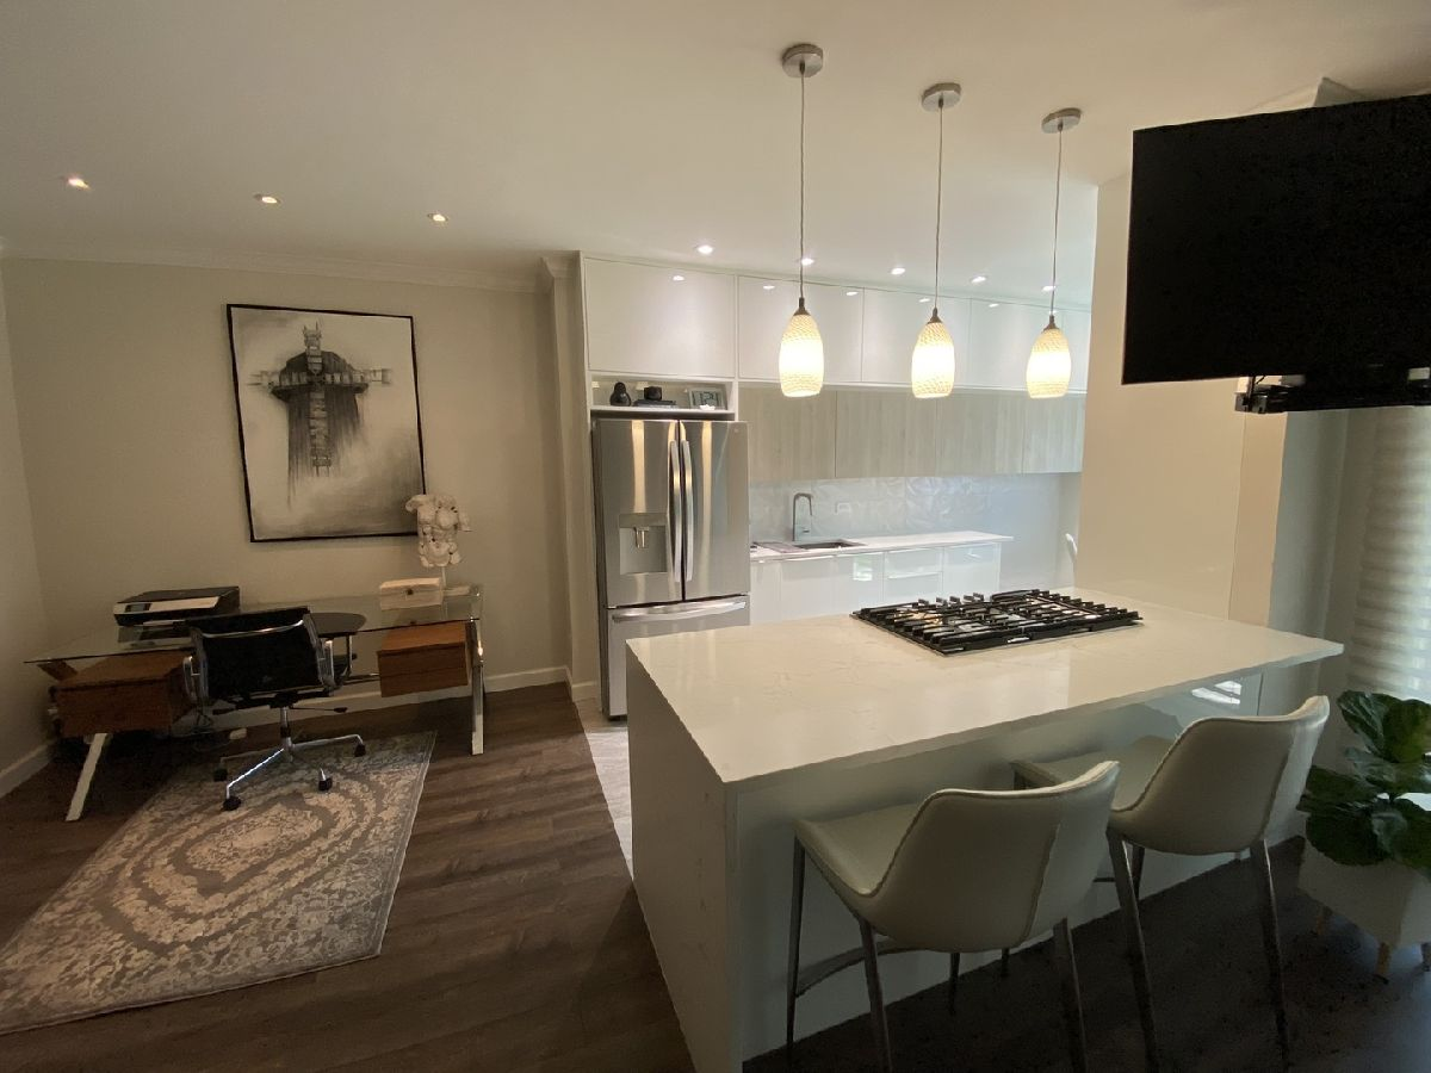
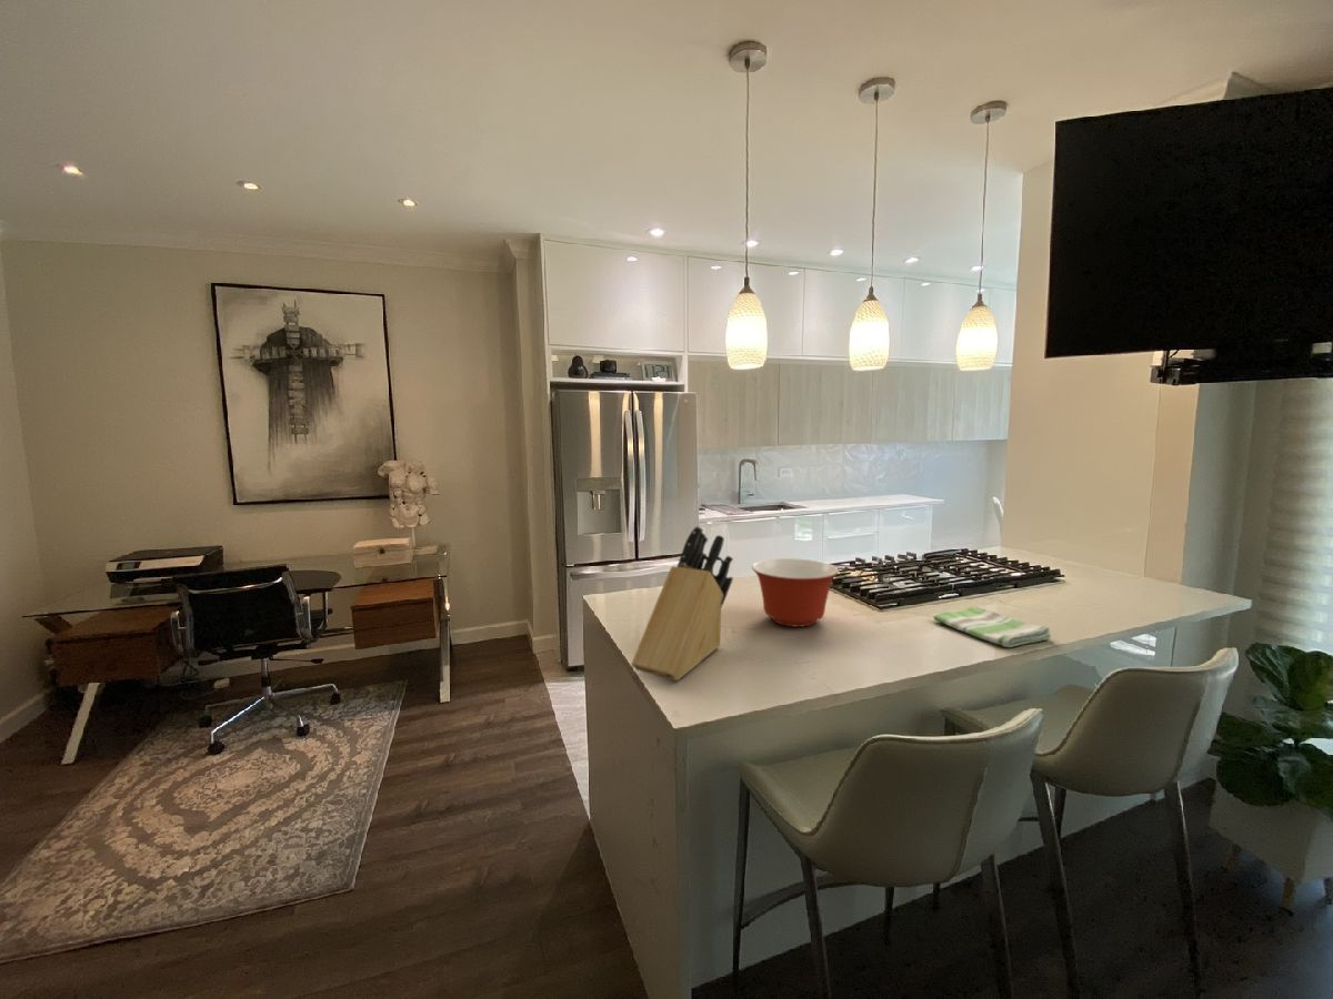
+ knife block (688, 594)
+ mixing bowl (793, 593)
+ dish towel (989, 624)
